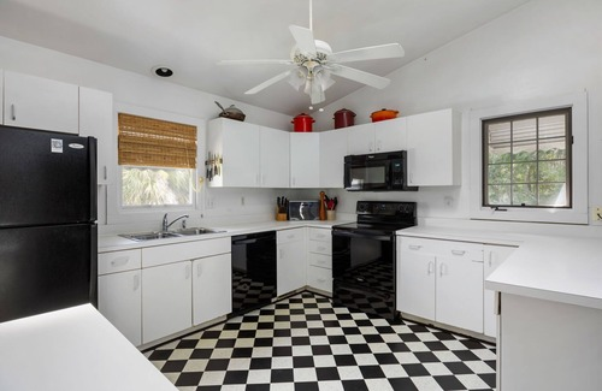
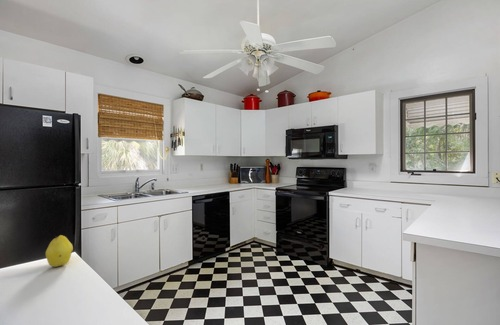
+ fruit (59, 250)
